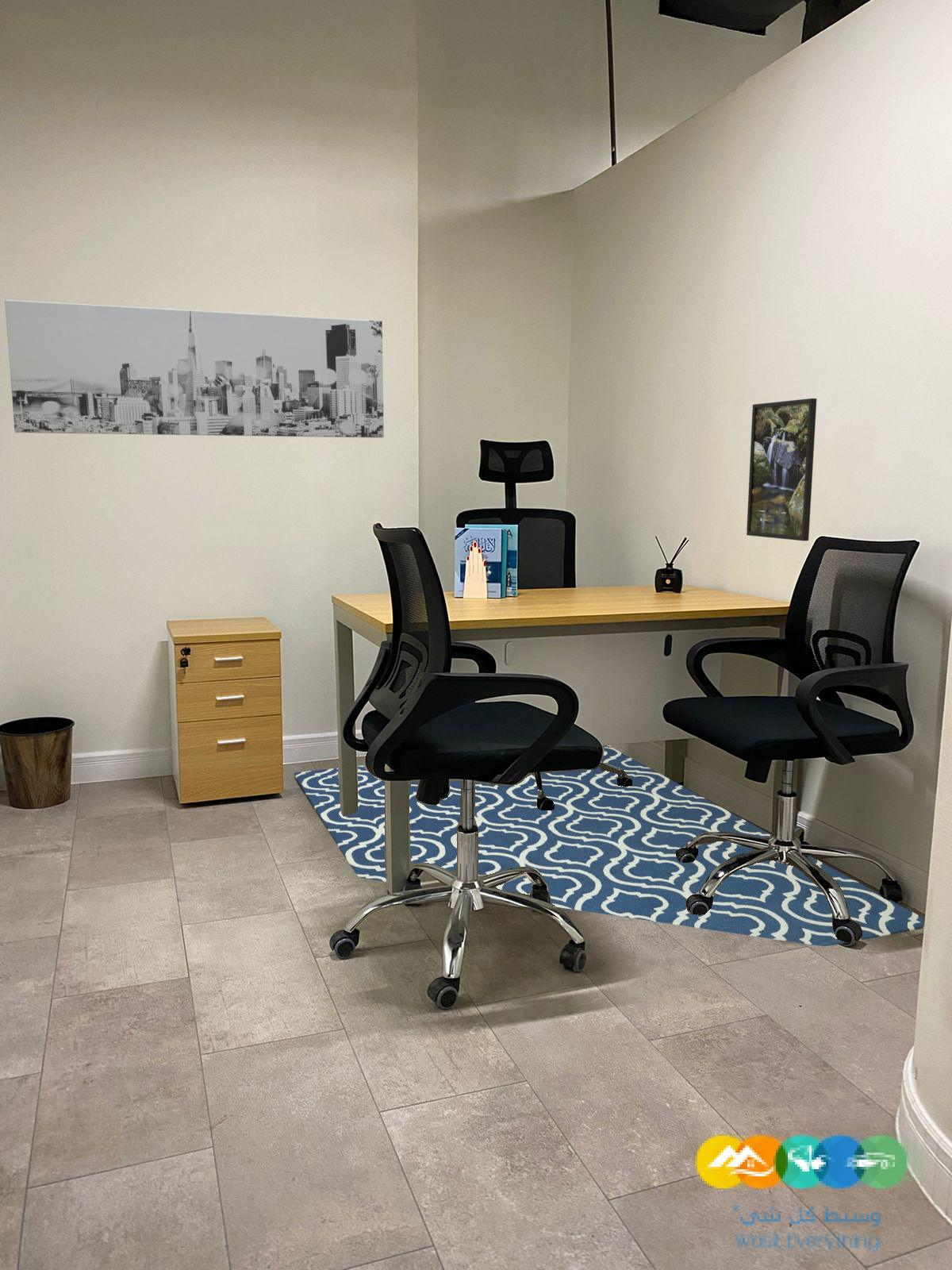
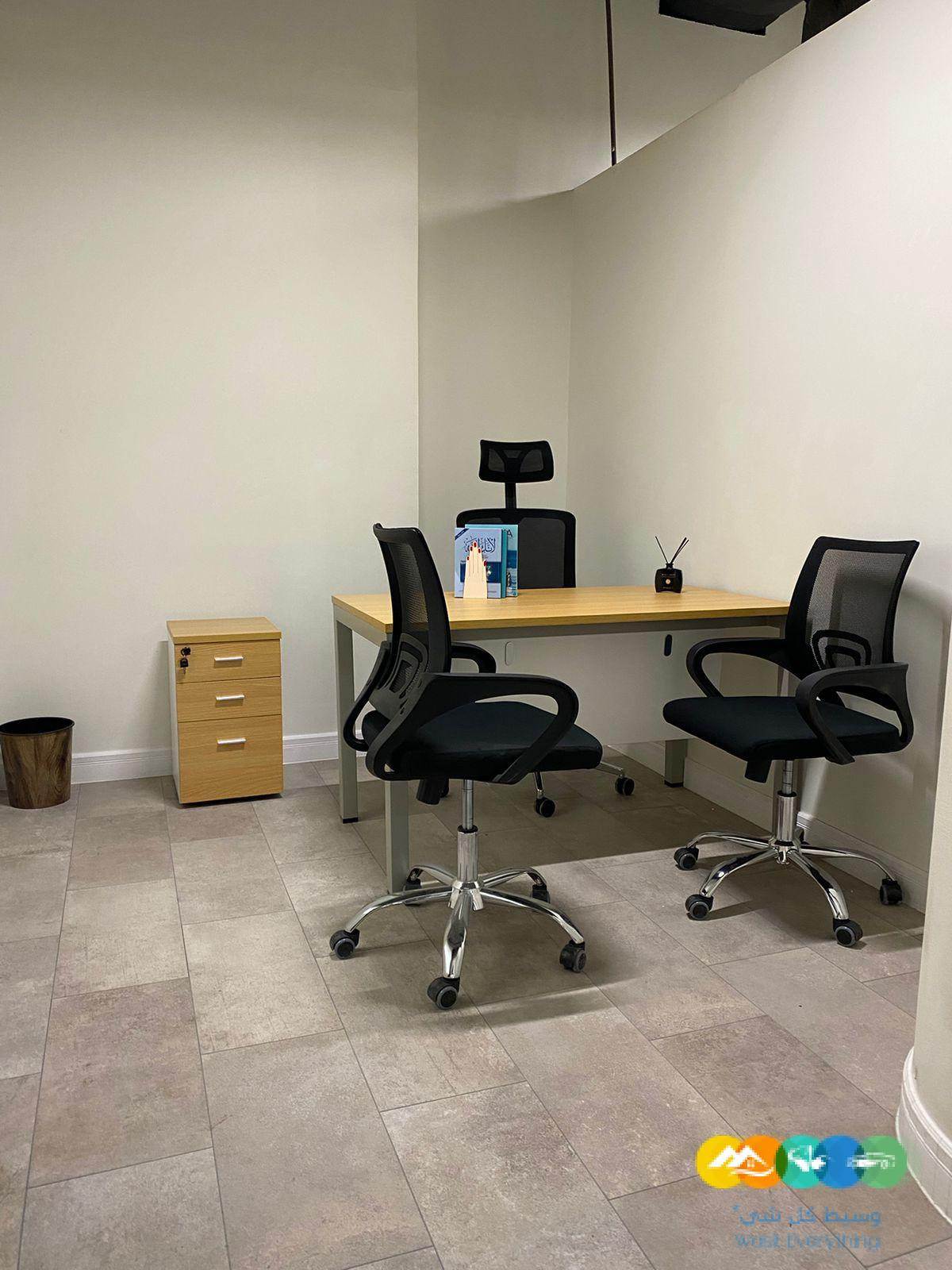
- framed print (779, 470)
- rug (550, 834)
- wall art (208, 374)
